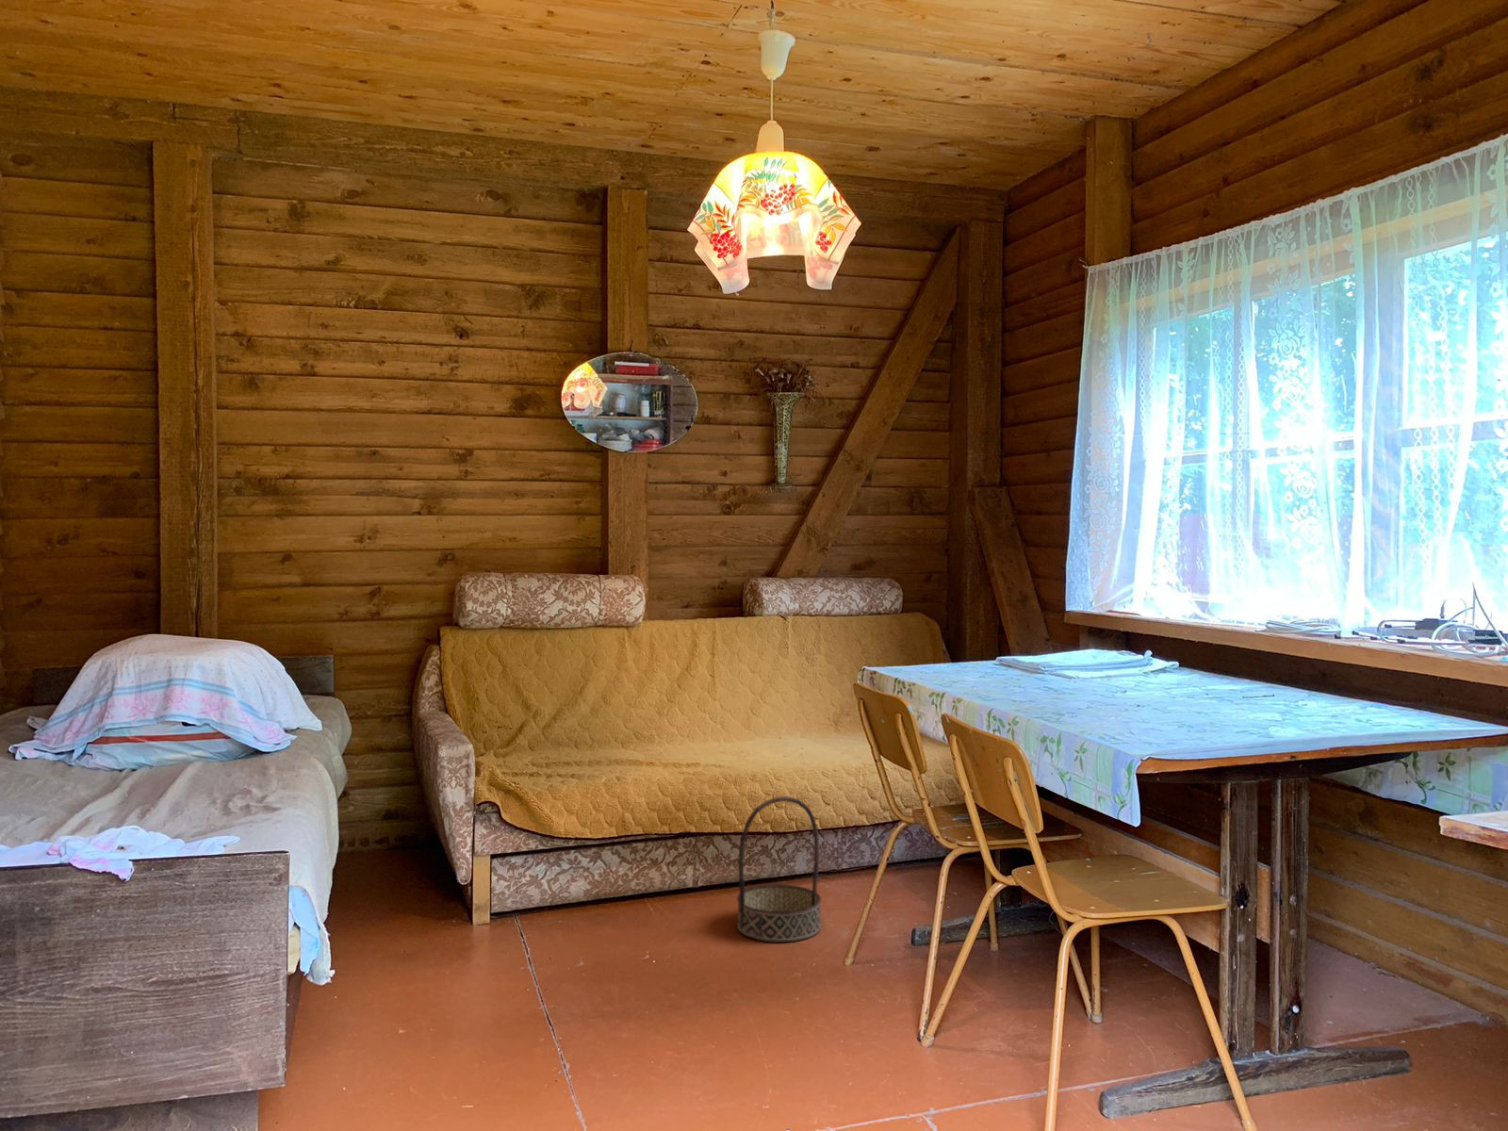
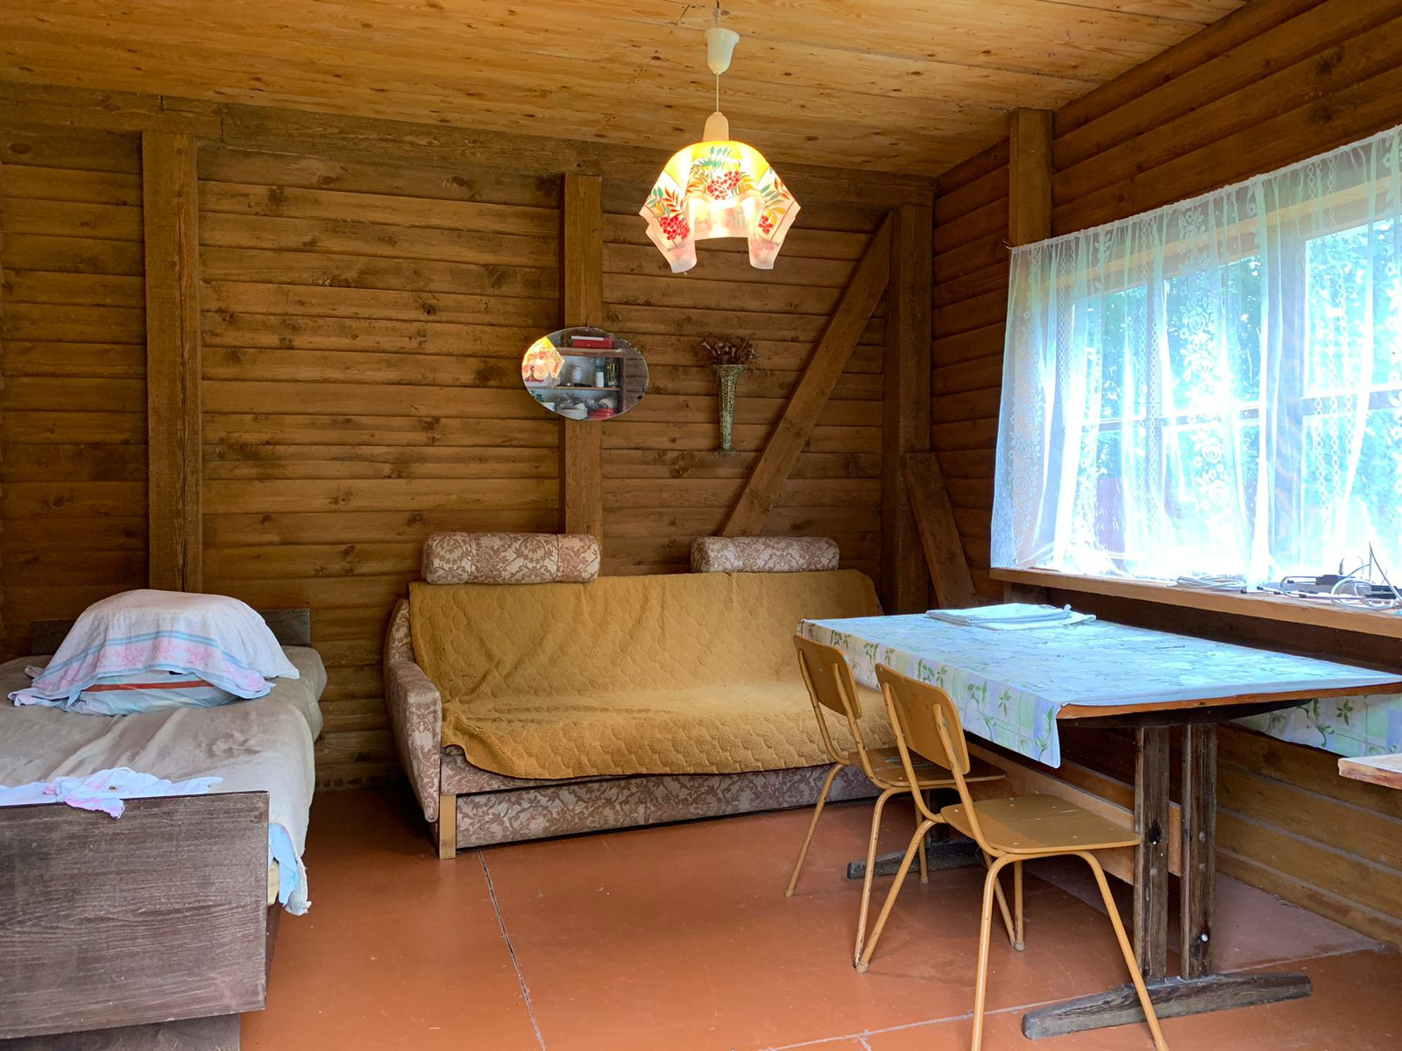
- basket (779, 884)
